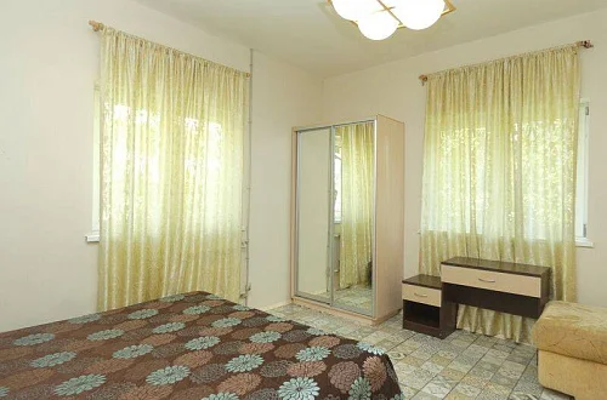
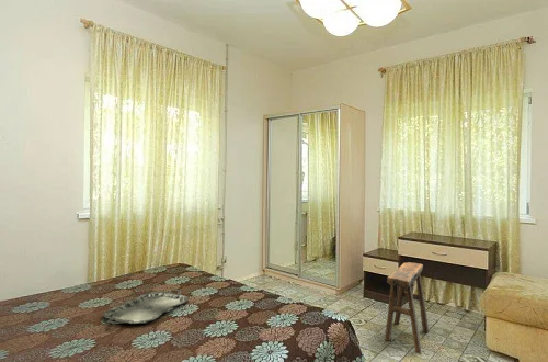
+ serving tray (148, 305)
+ stool (409, 303)
